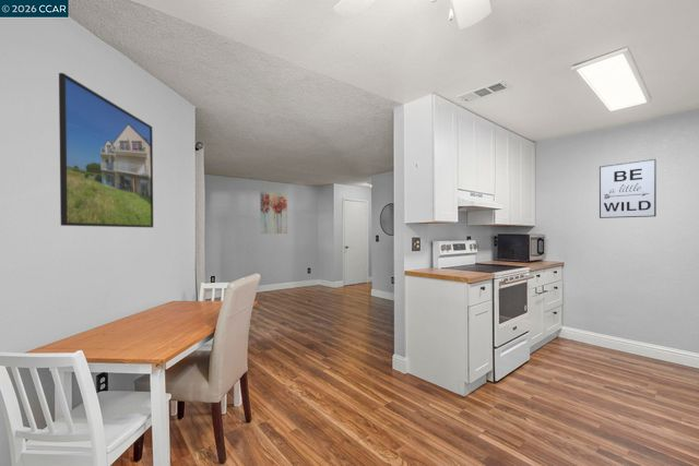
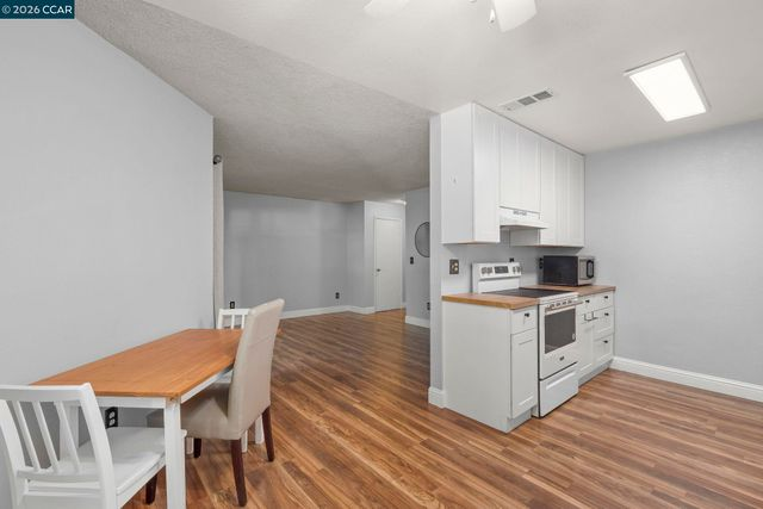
- wall art (626, 190)
- wall art (273, 213)
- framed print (116, 166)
